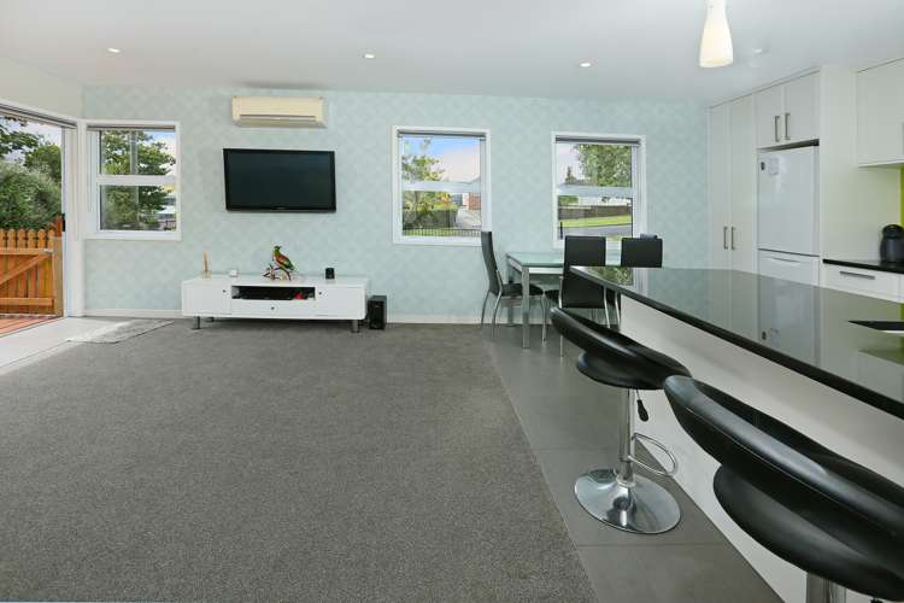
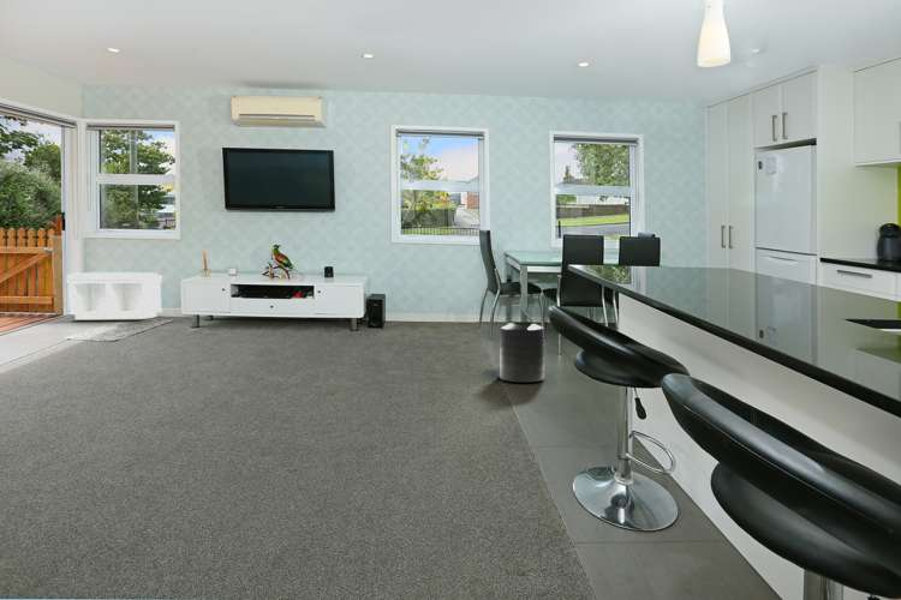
+ bench (115, 295)
+ trash can (521, 341)
